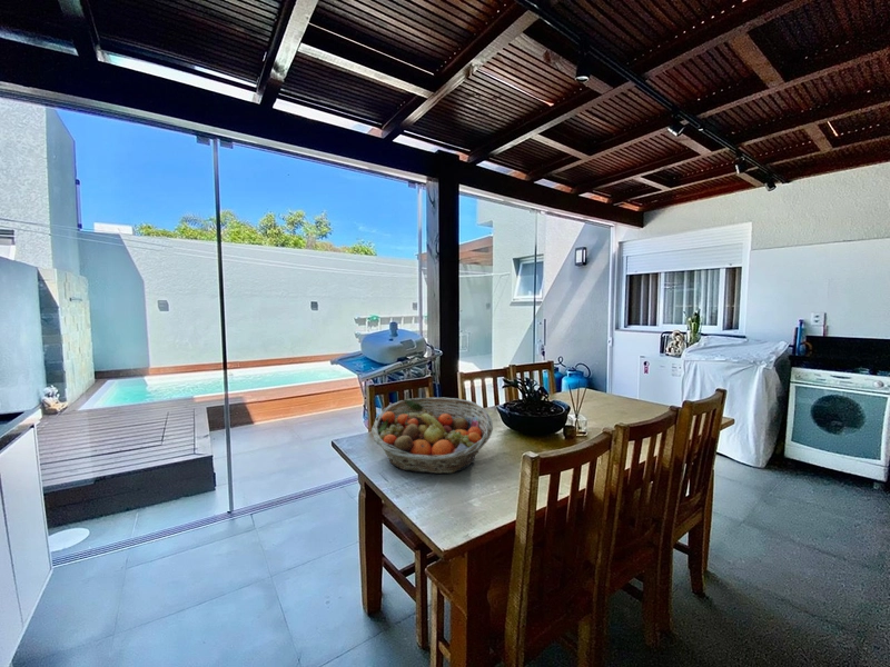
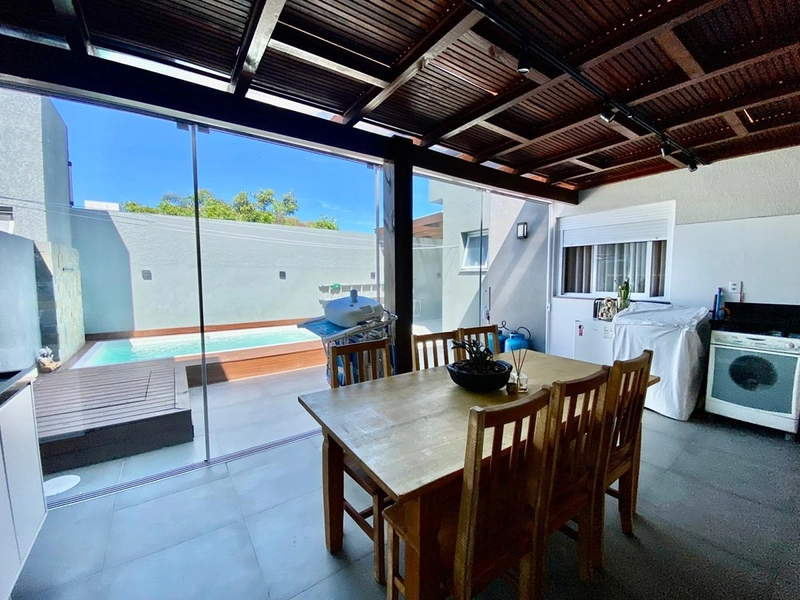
- fruit basket (432, 432)
